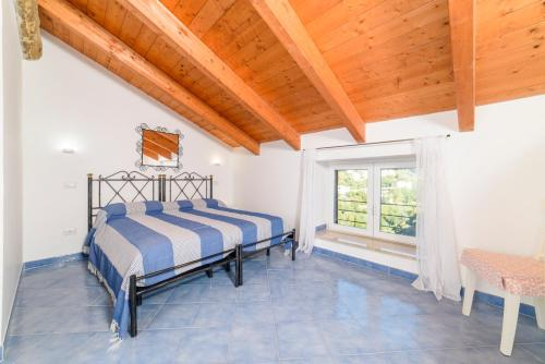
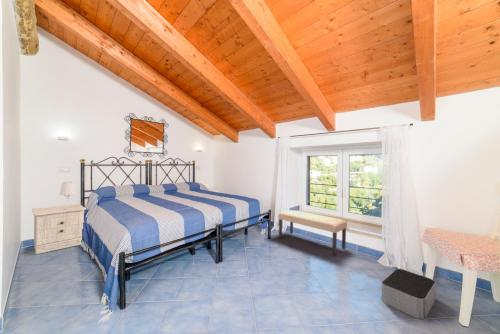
+ bench (310, 226)
+ storage bin (408, 290)
+ table lamp (68, 194)
+ nightstand (59, 227)
